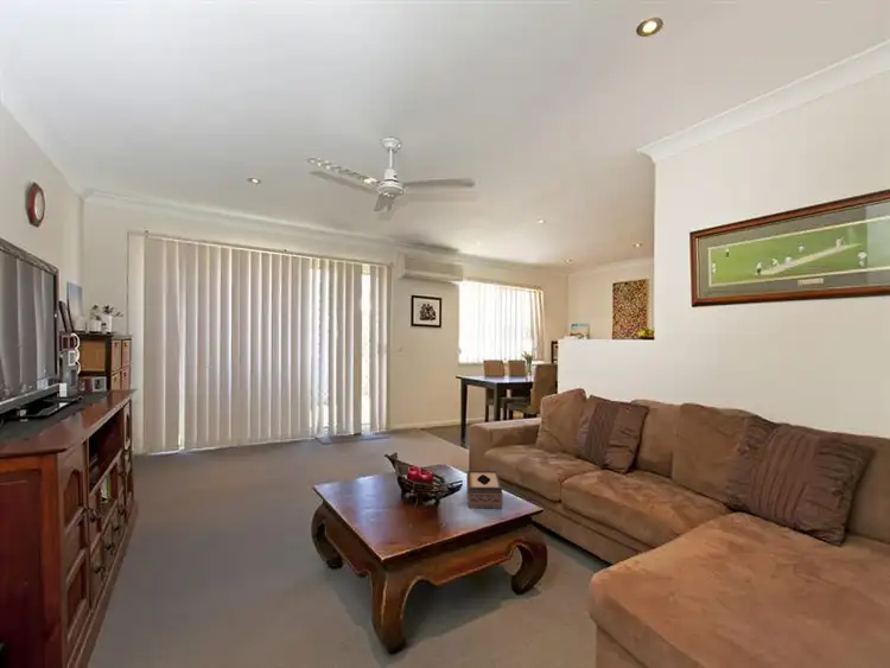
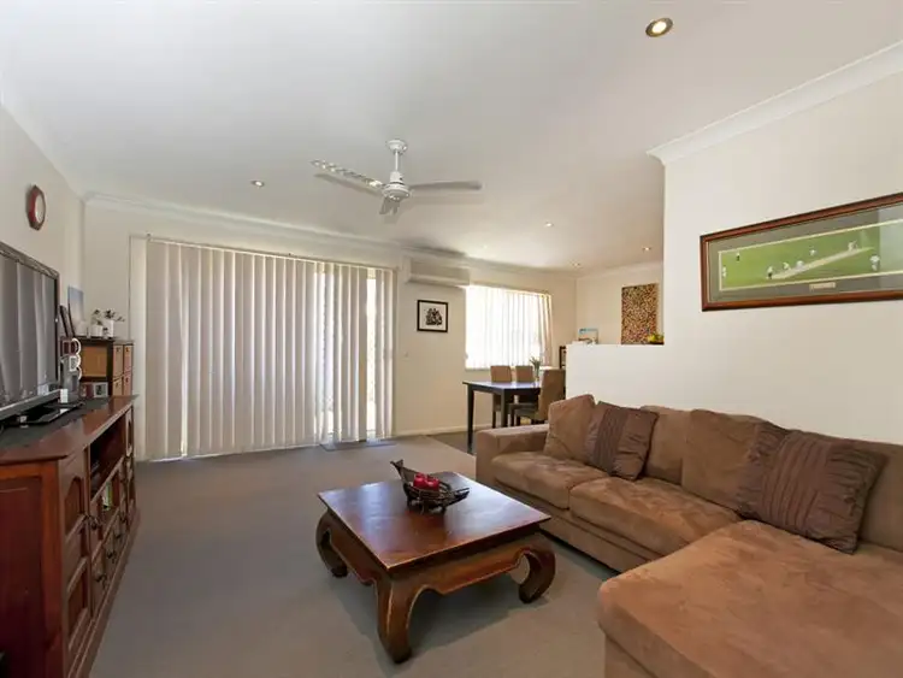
- tissue box (483, 488)
